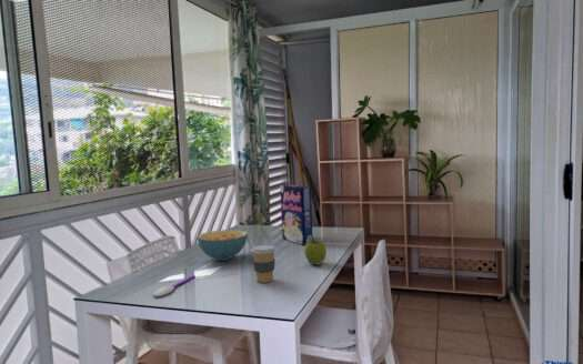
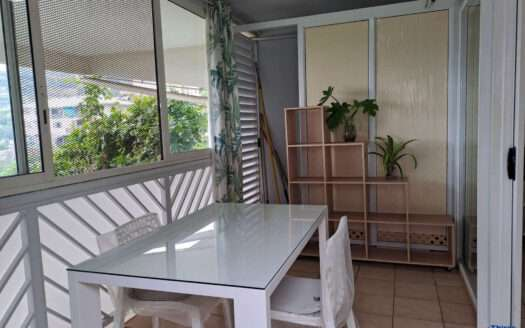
- fruit (314, 250)
- cereal box (295, 213)
- spoon (175, 284)
- cereal bowl (222, 246)
- coffee cup (263, 263)
